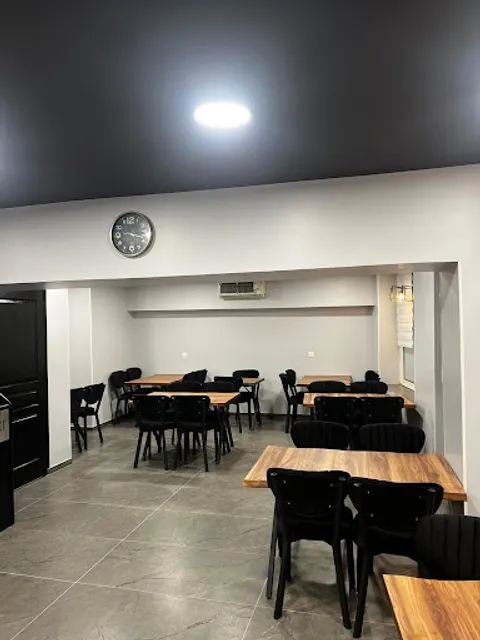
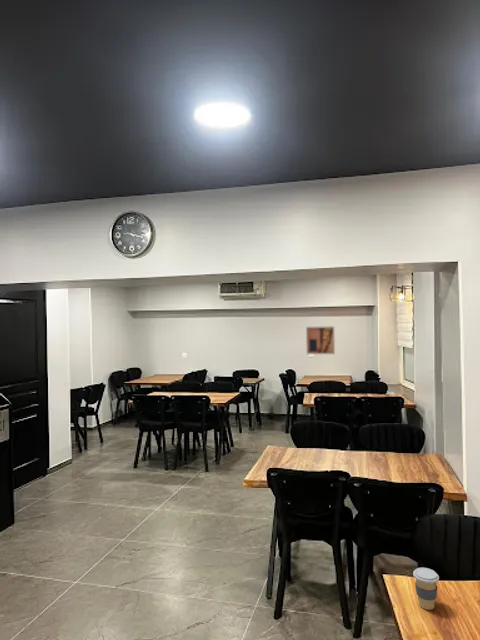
+ coffee cup (426, 589)
+ wall art (320, 340)
